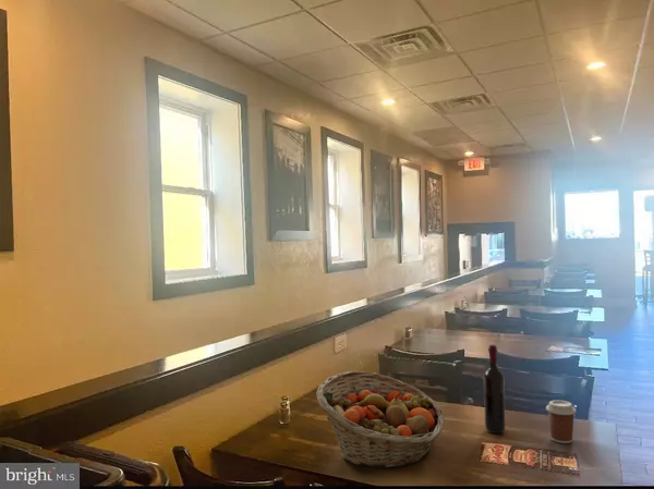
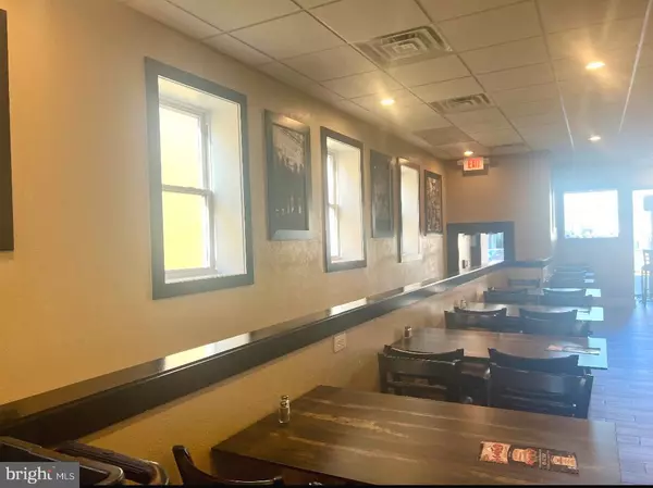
- wine bottle (494, 388)
- coffee cup (560, 420)
- fruit basket (380, 414)
